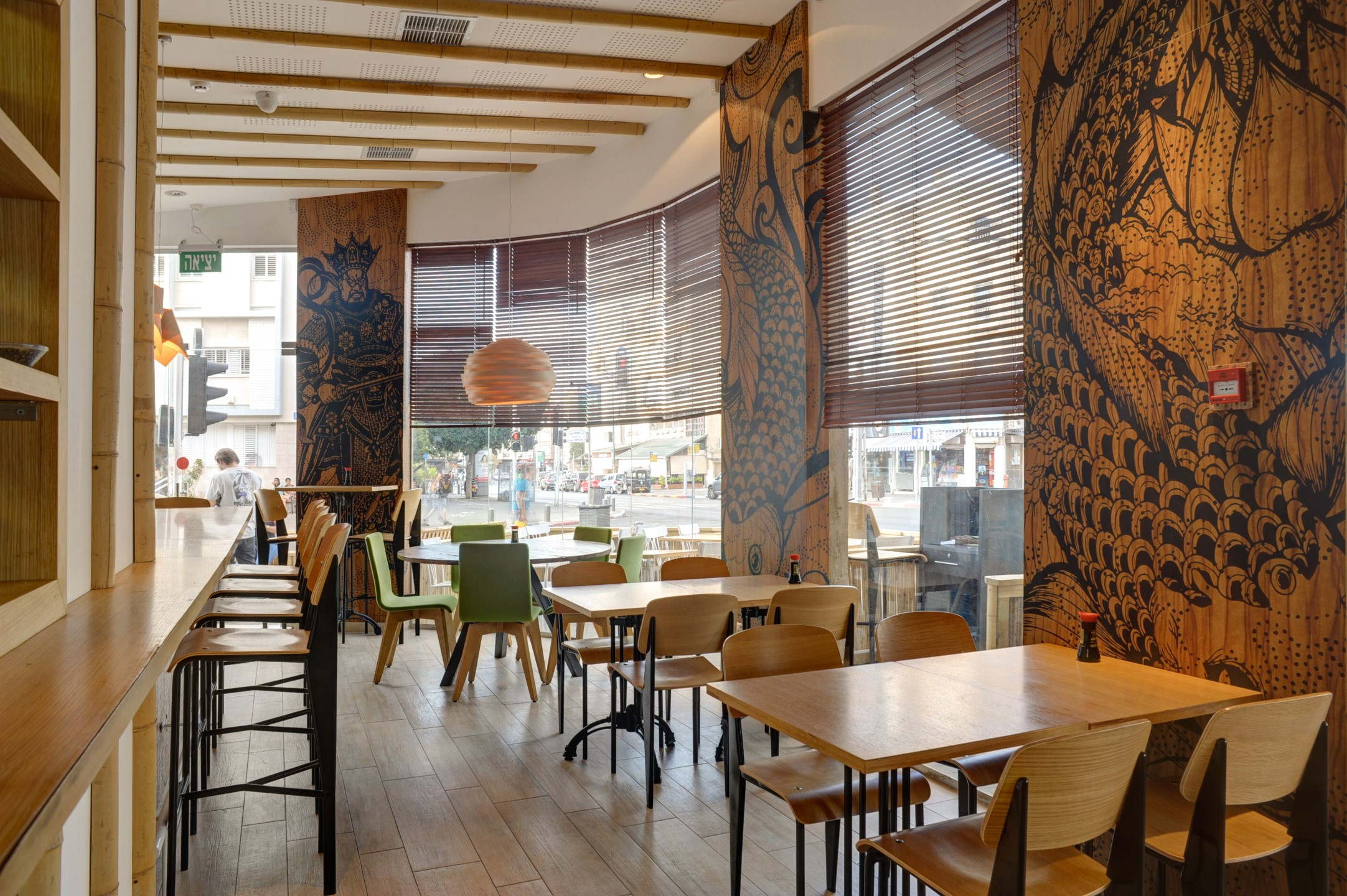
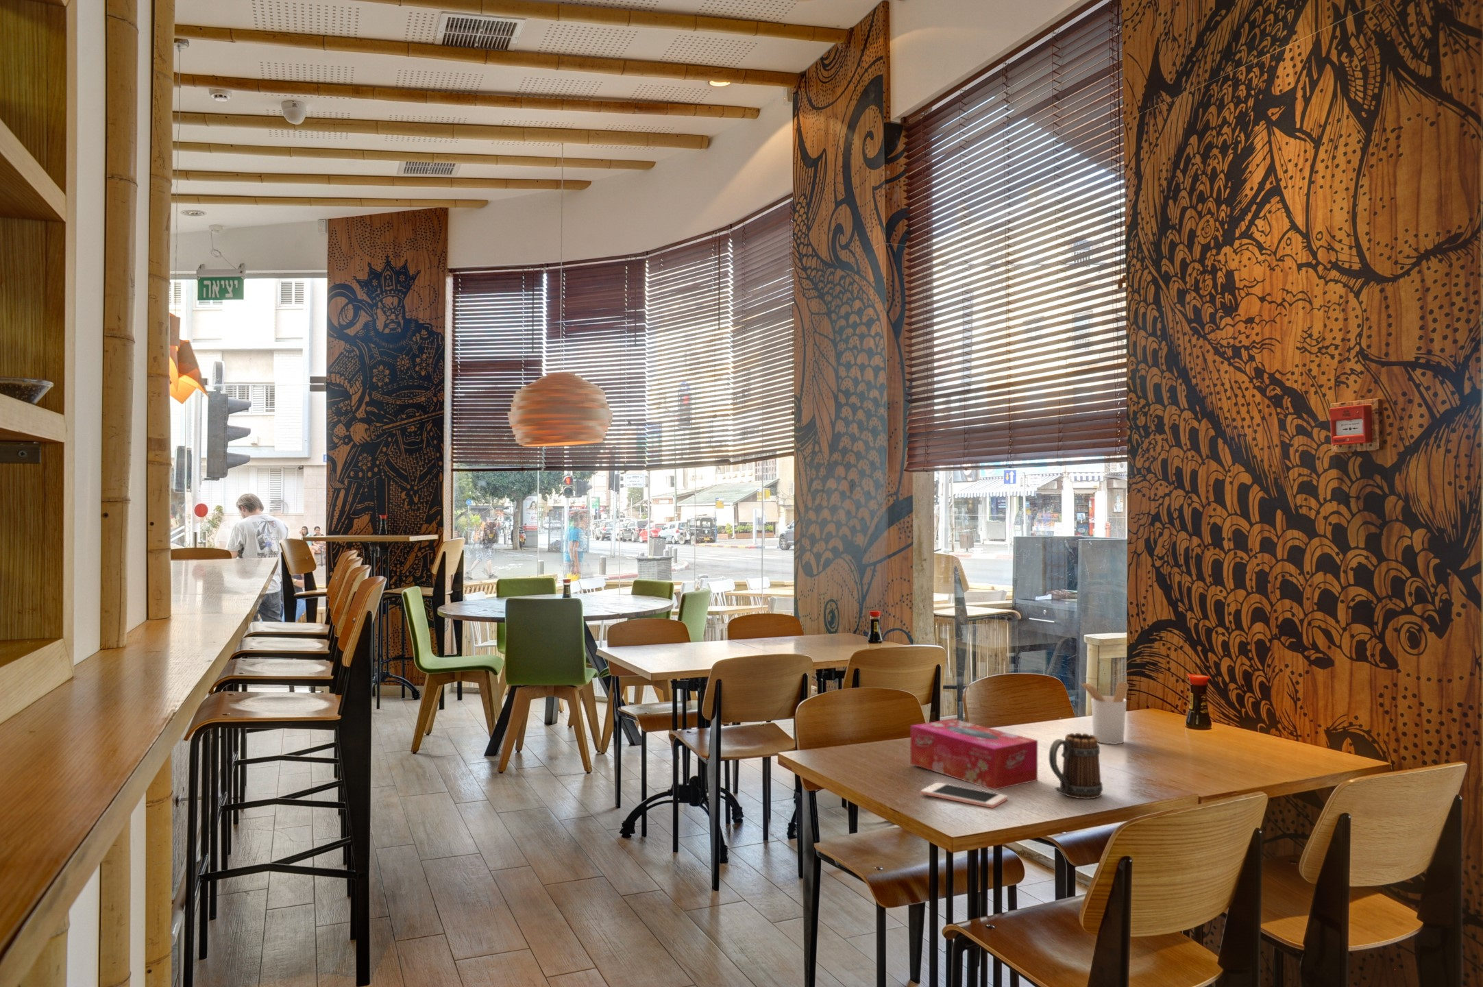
+ mug (1073, 766)
+ utensil holder (1102, 711)
+ tissue box (972, 752)
+ cell phone (963, 794)
